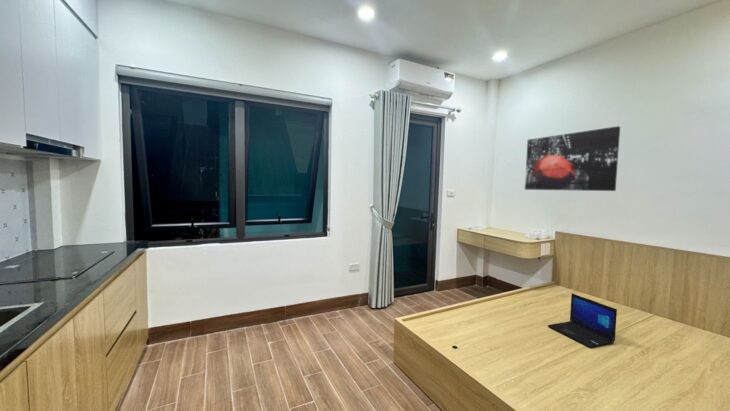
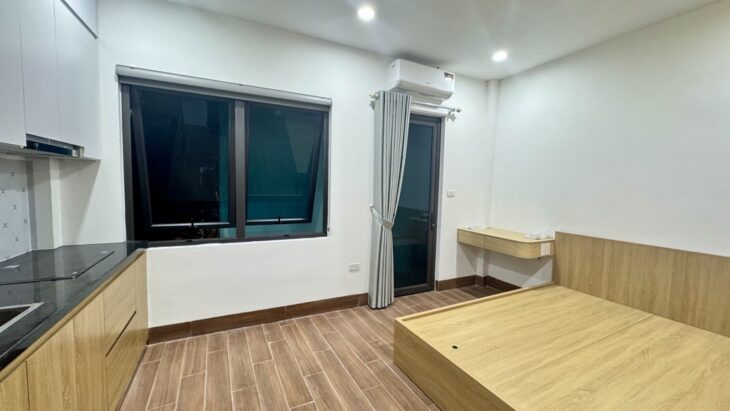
- laptop (580, 318)
- wall art (566, 162)
